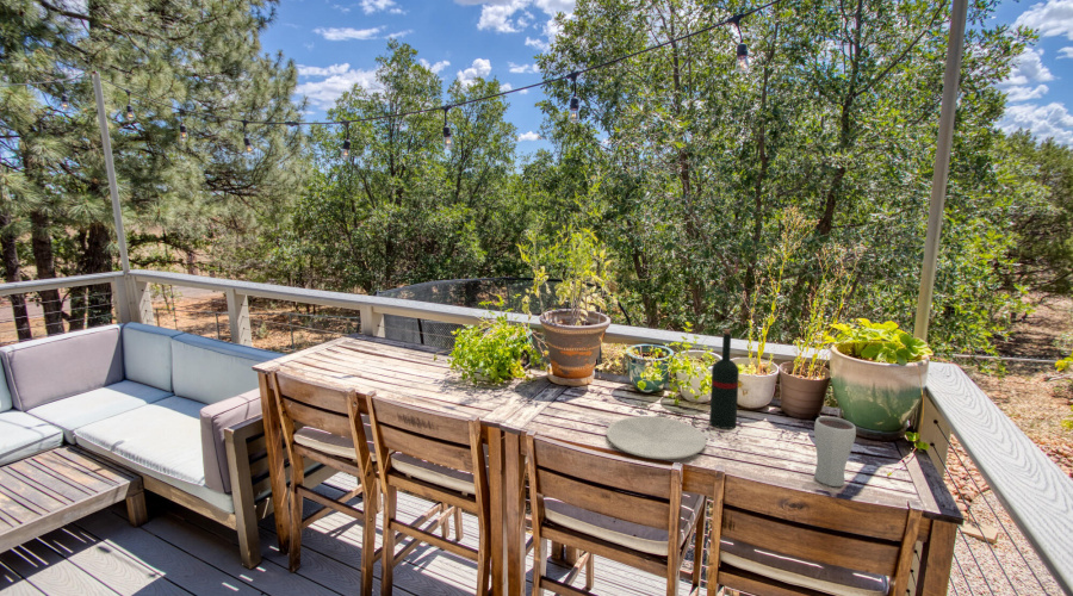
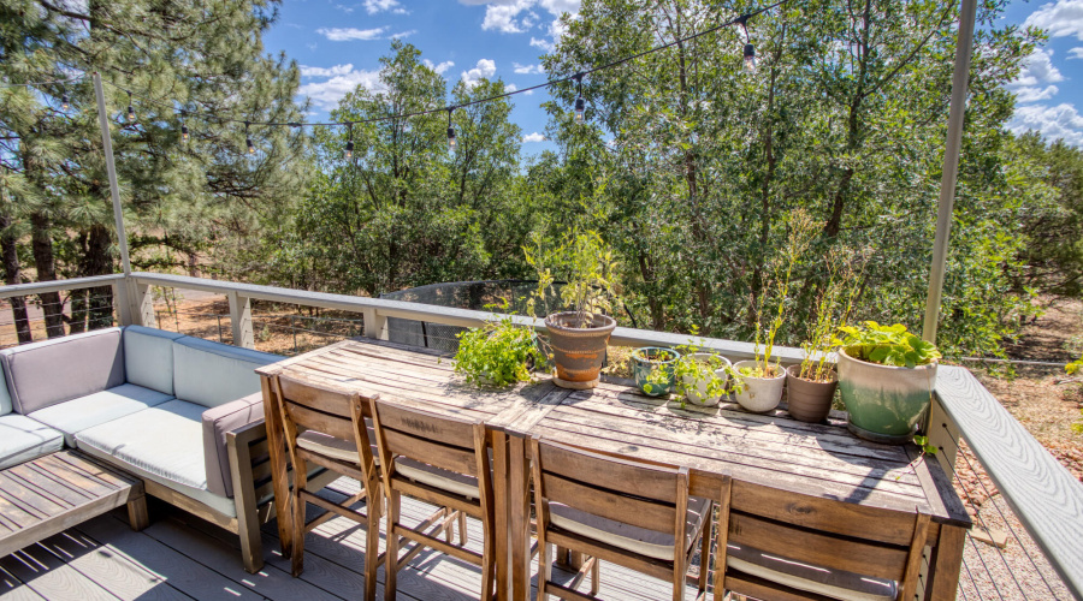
- plate (655, 436)
- wine bottle (725, 375)
- drinking glass (832, 452)
